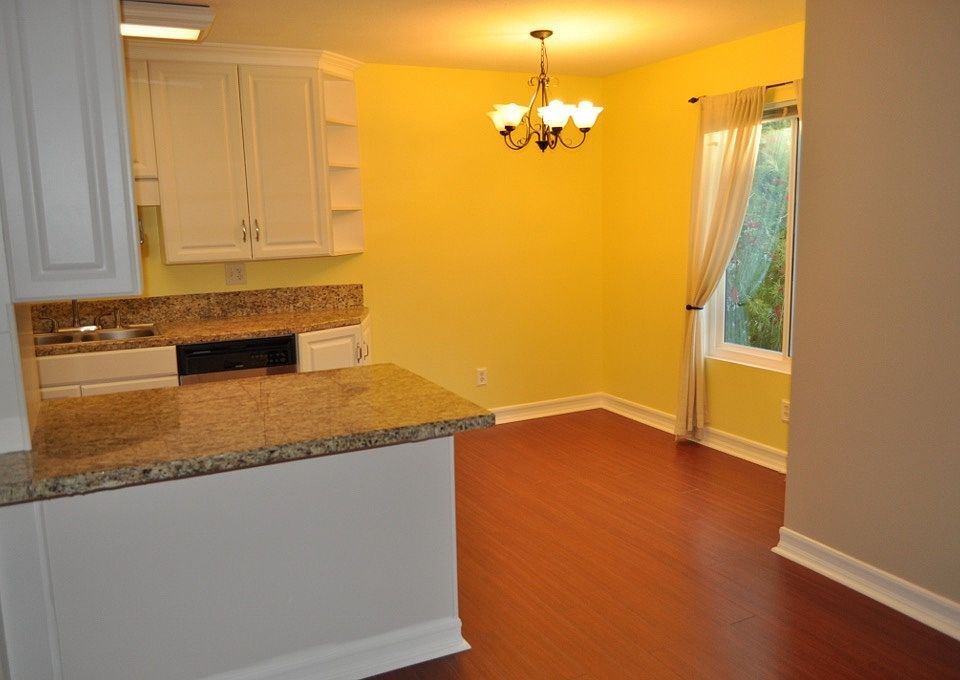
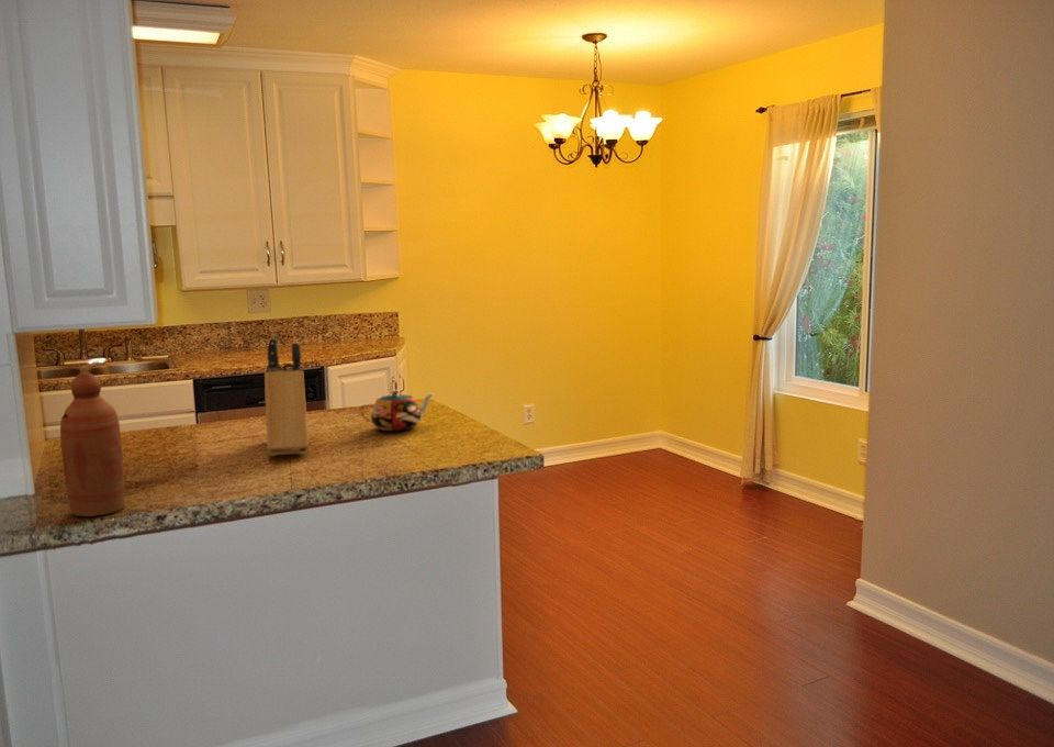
+ bottle (91, 442)
+ teapot (397, 409)
+ knife block (284, 392)
